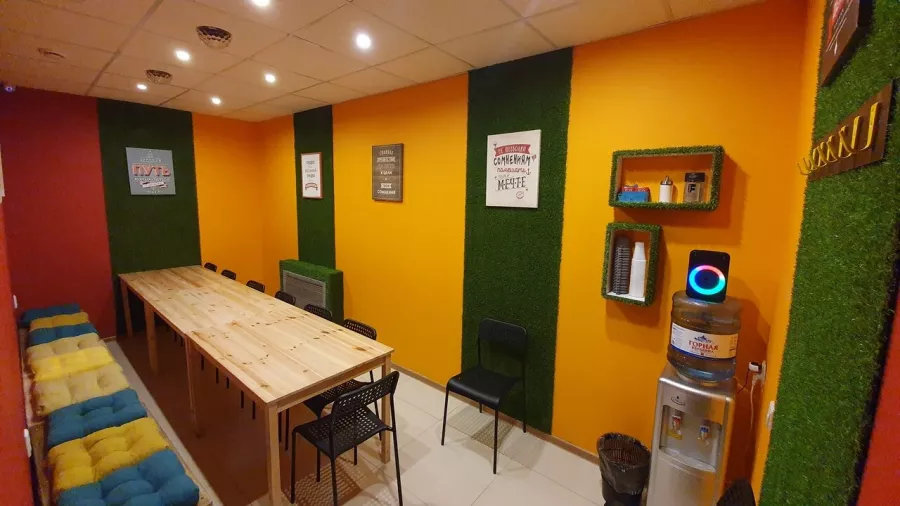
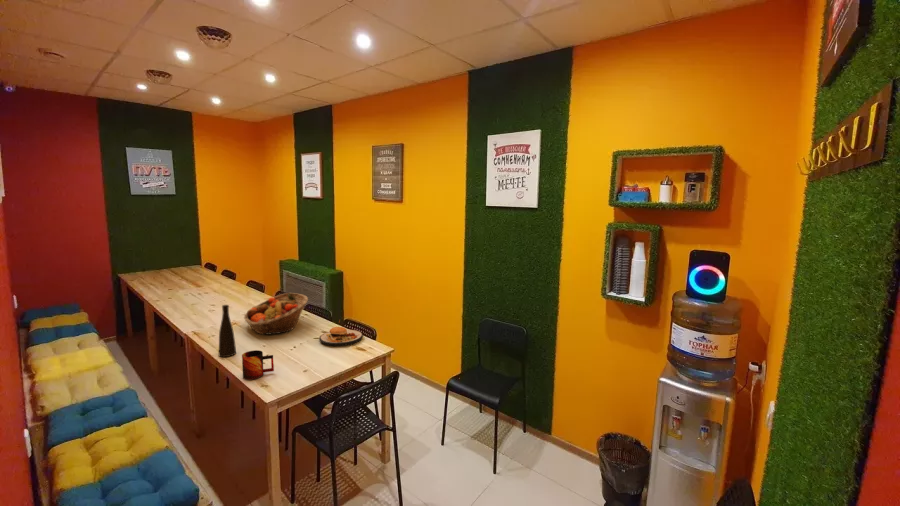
+ fruit basket (277, 312)
+ mug (257, 363)
+ plate (341, 328)
+ vase (226, 329)
